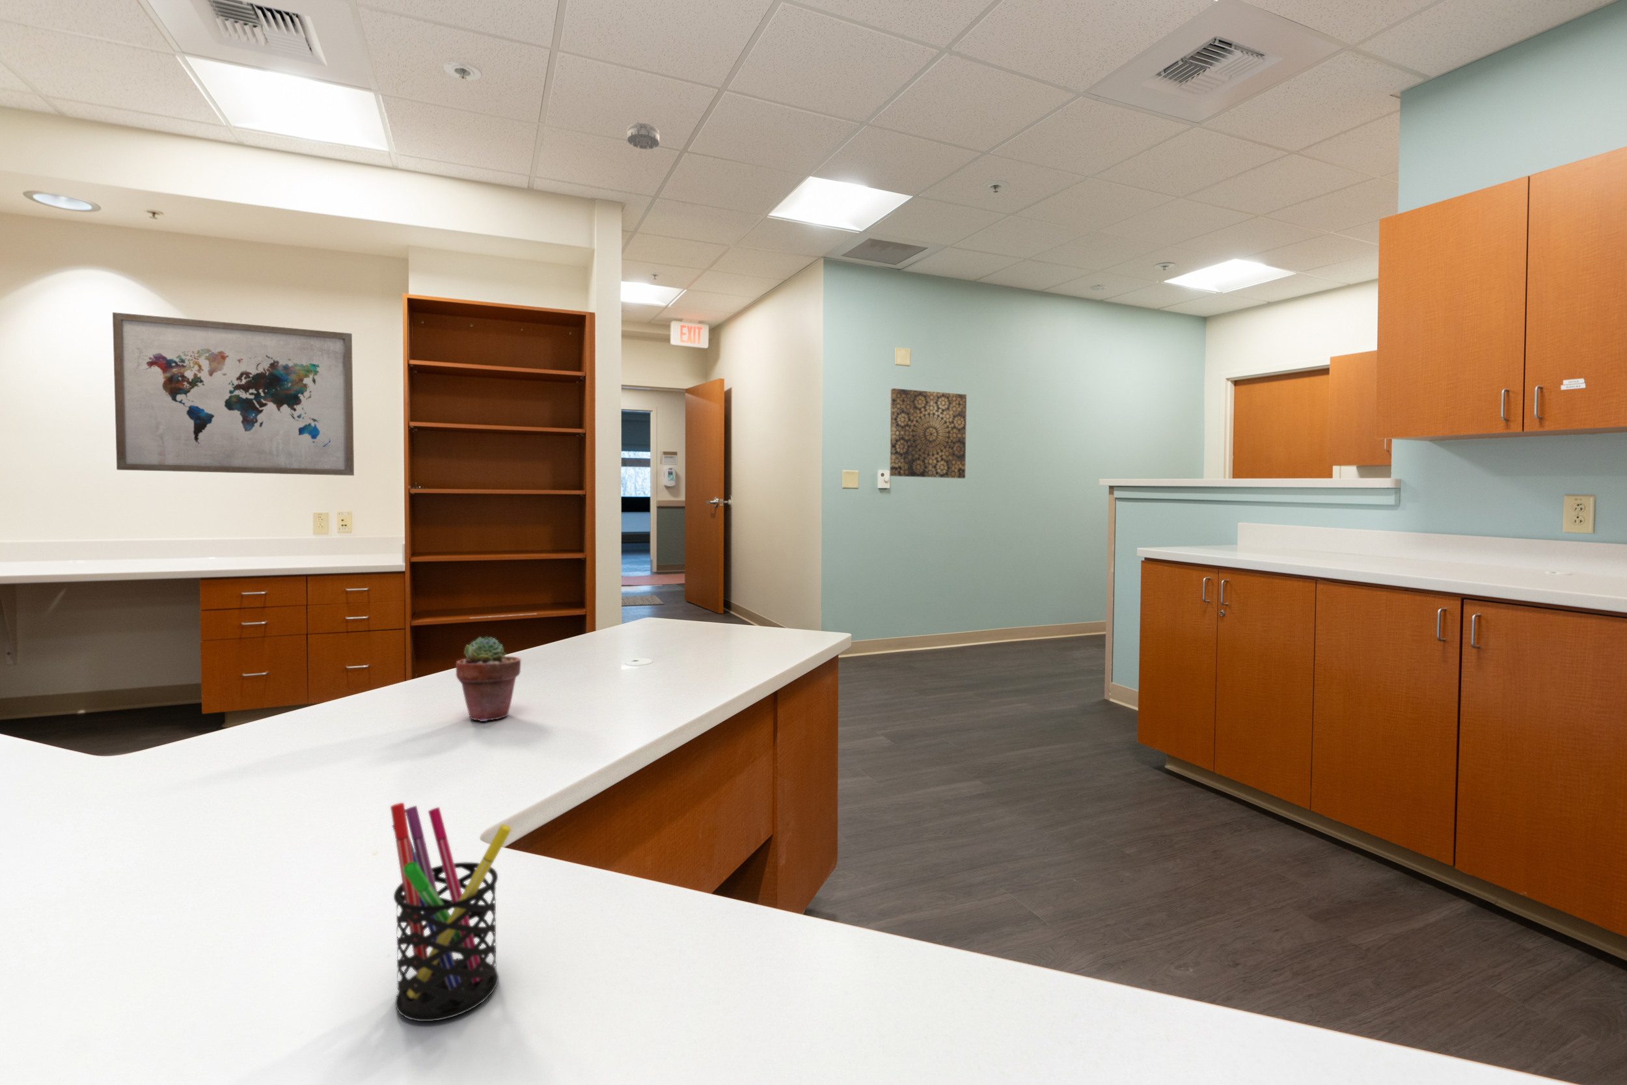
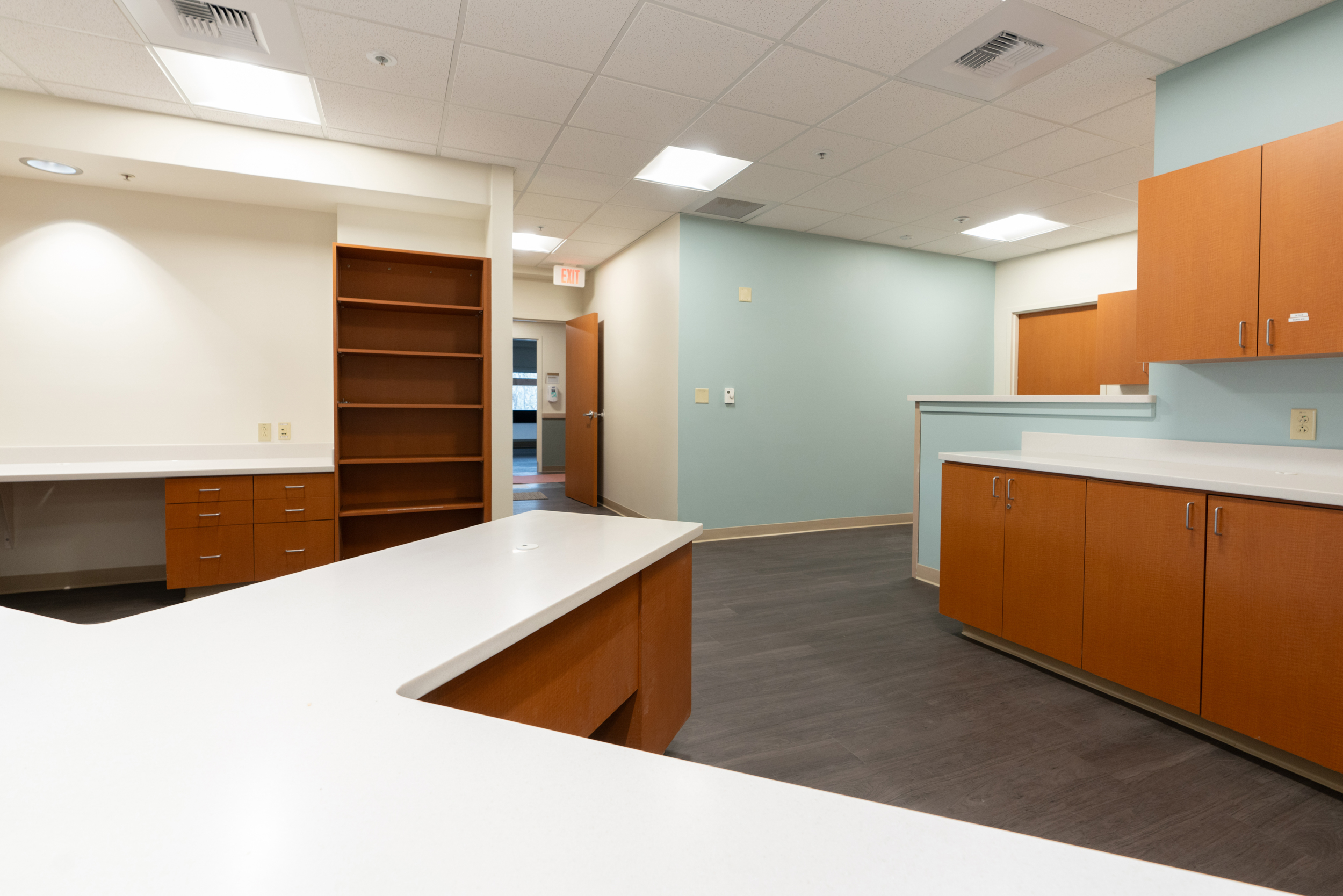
- wall art (929, 435)
- smoke detector (643, 136)
- wall art (240, 398)
- potted succulent (488, 676)
- pen holder (436, 903)
